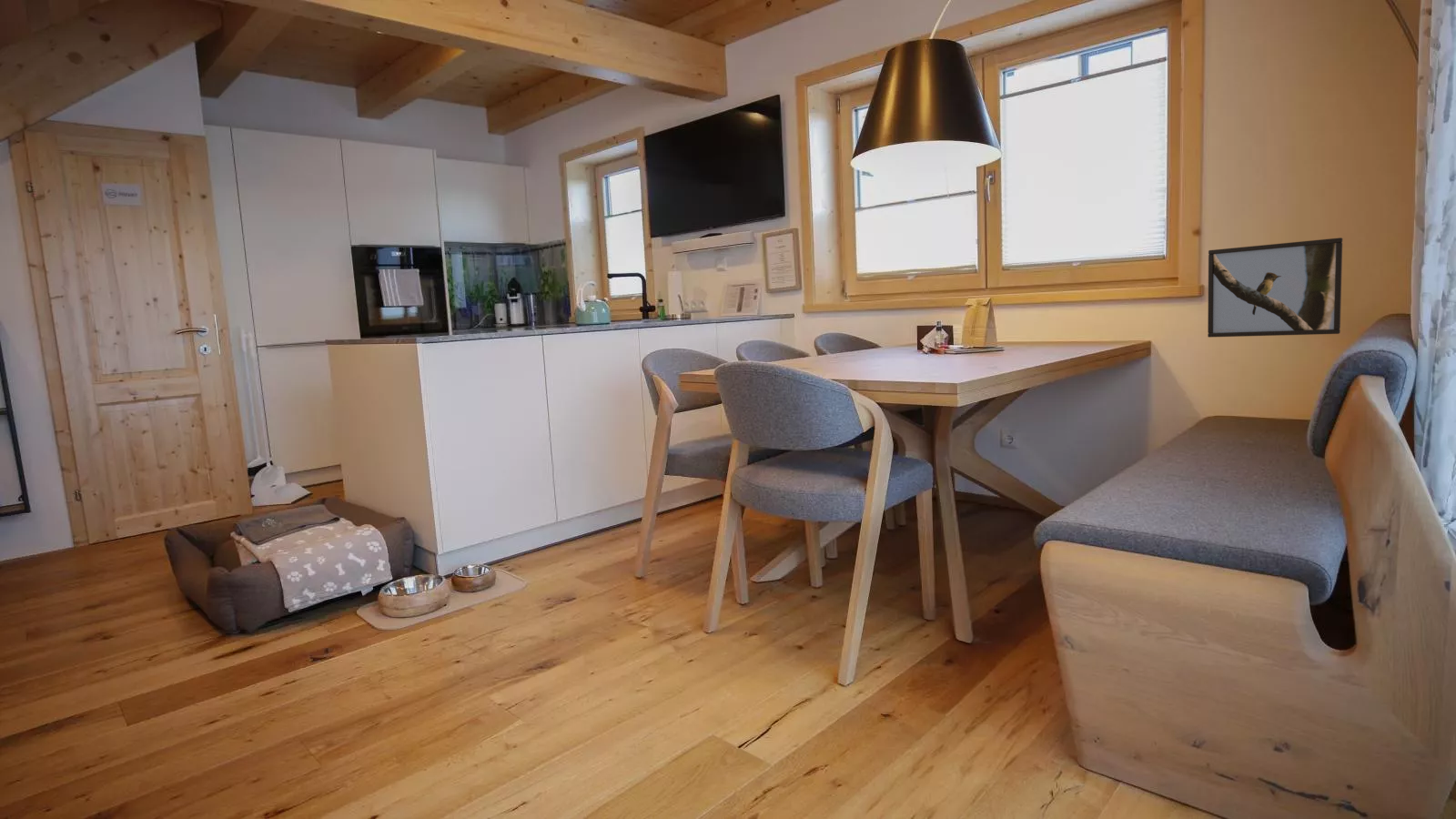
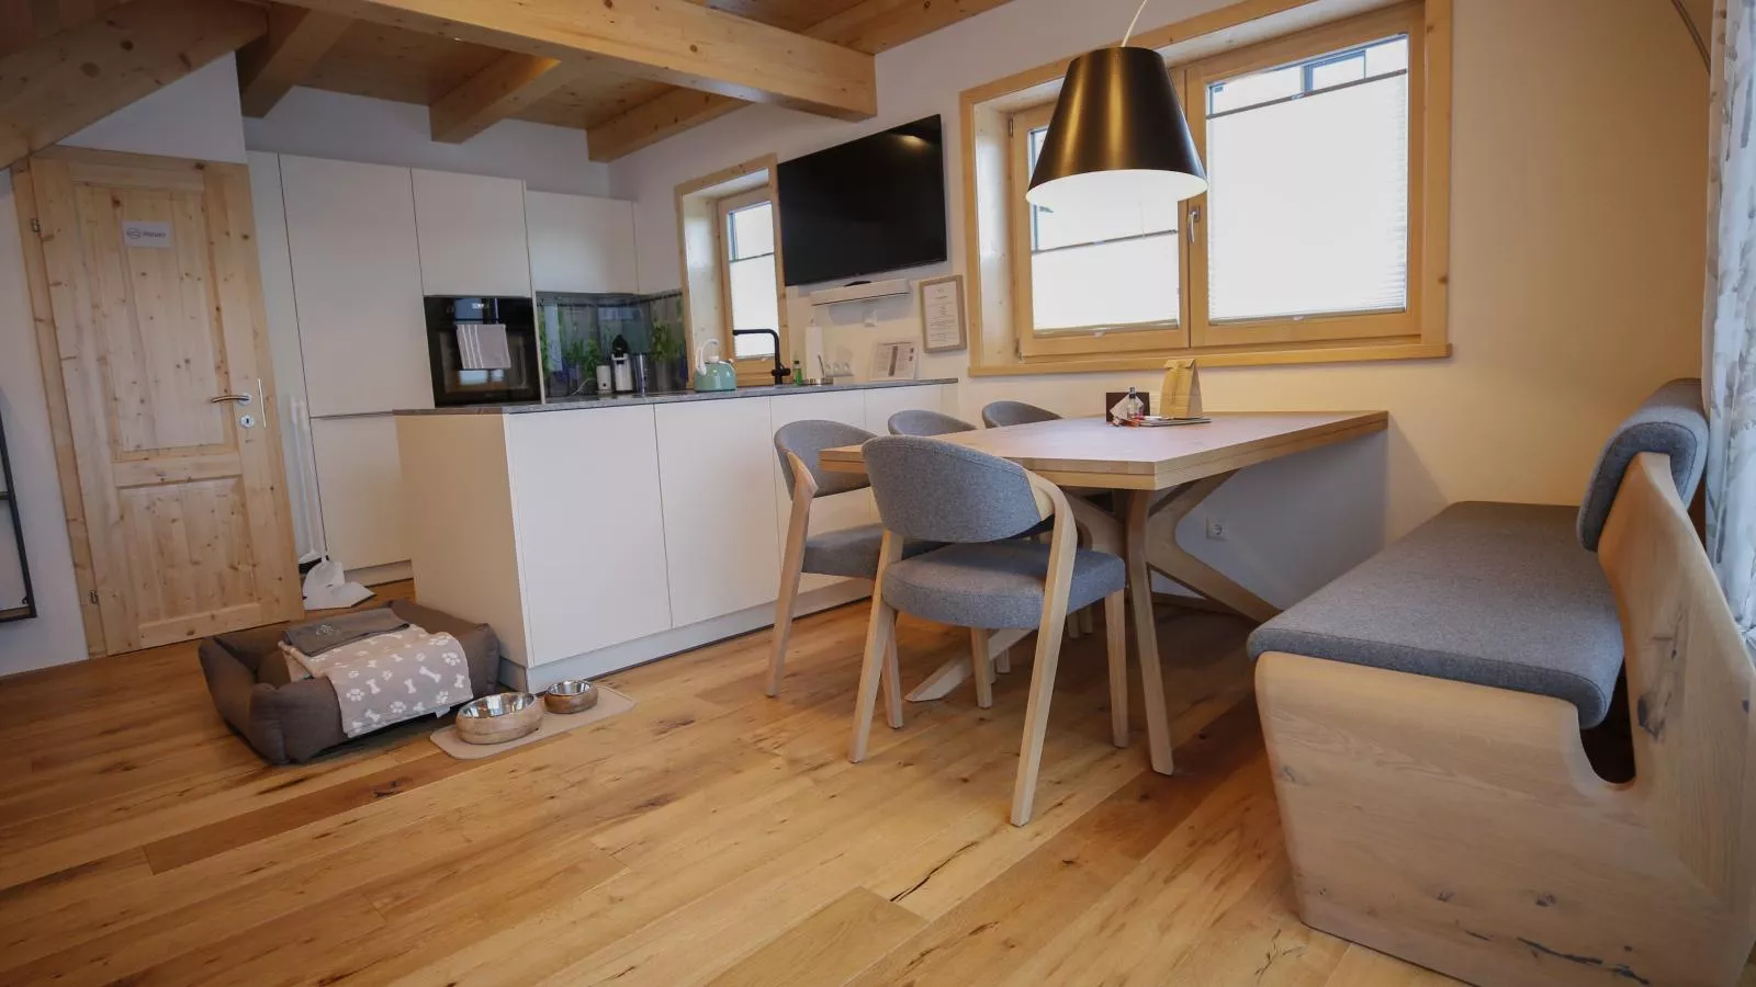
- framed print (1271, 289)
